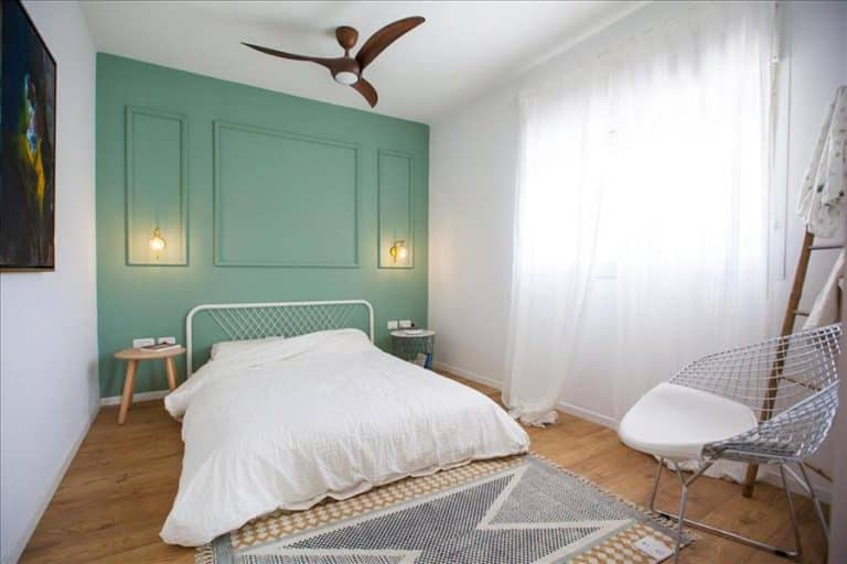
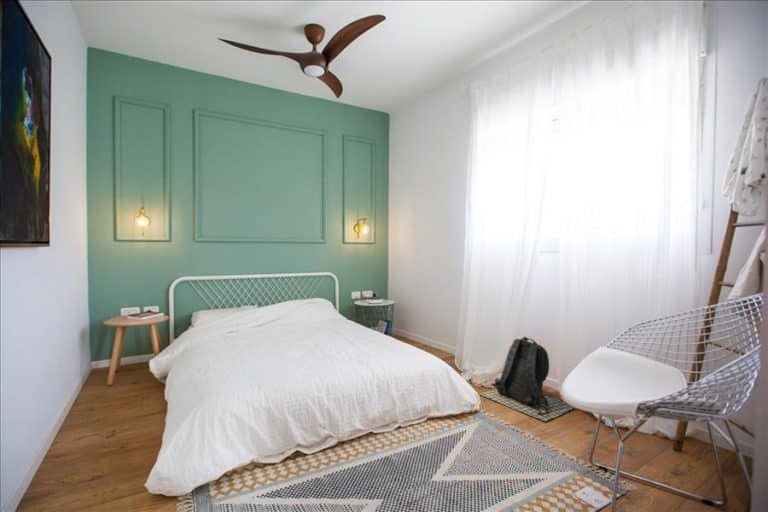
+ backpack (526, 370)
